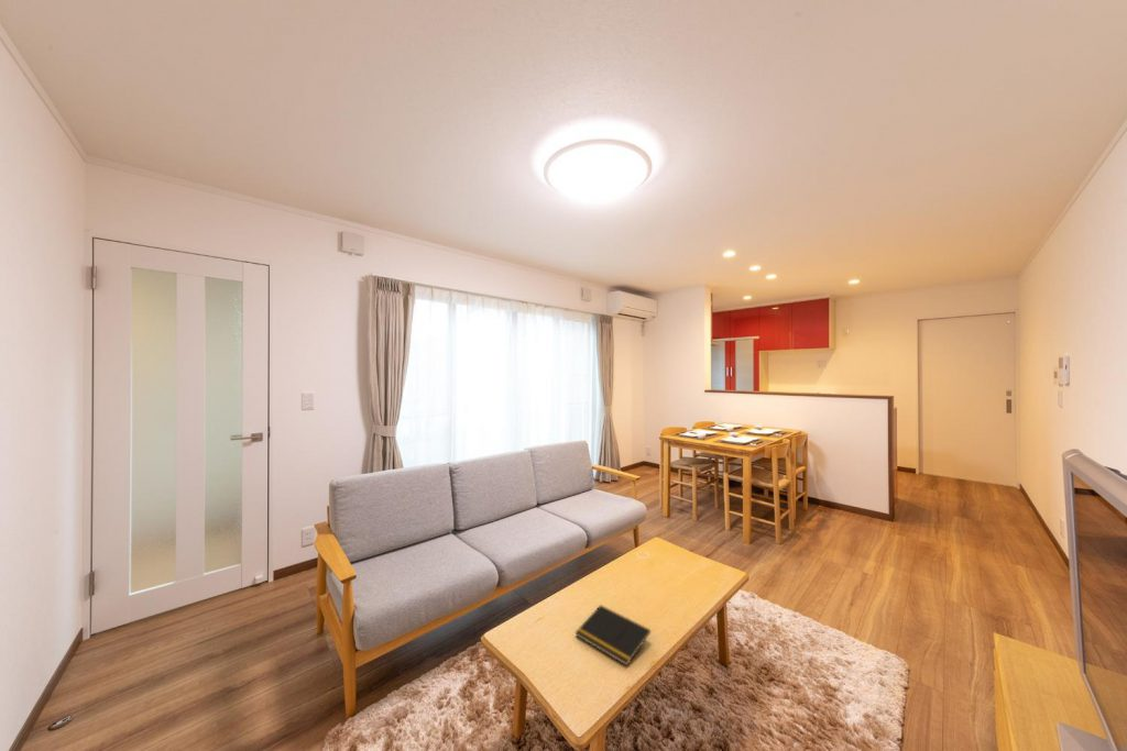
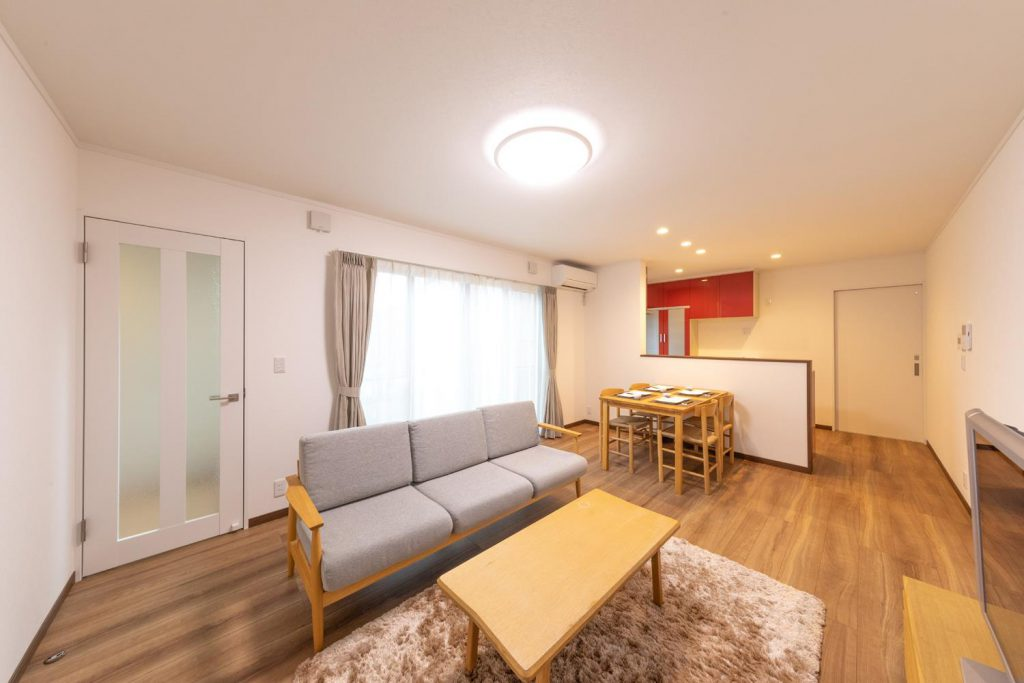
- notepad (612, 632)
